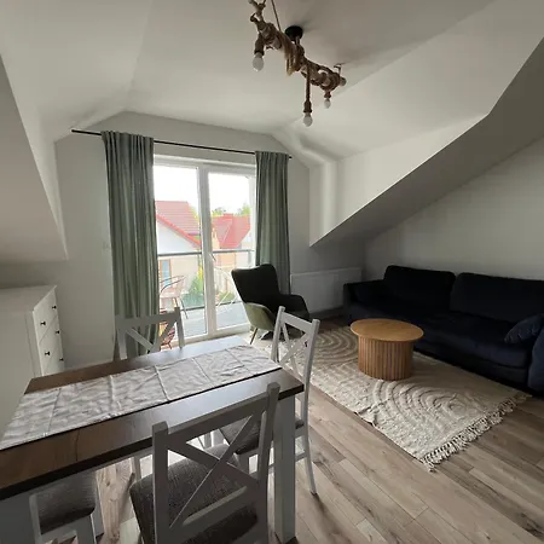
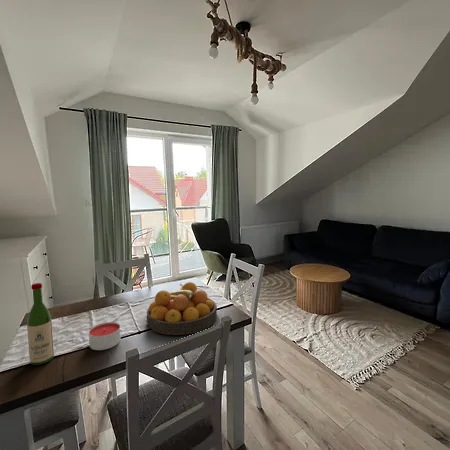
+ candle (105, 335)
+ wine bottle (39, 322)
+ fruit bowl (182, 302)
